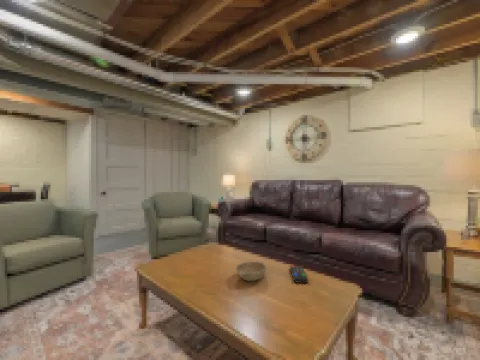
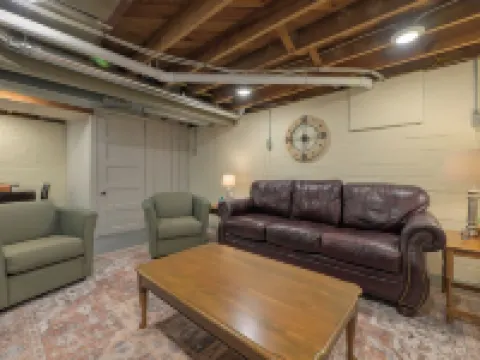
- remote control (298, 273)
- decorative bowl (251, 272)
